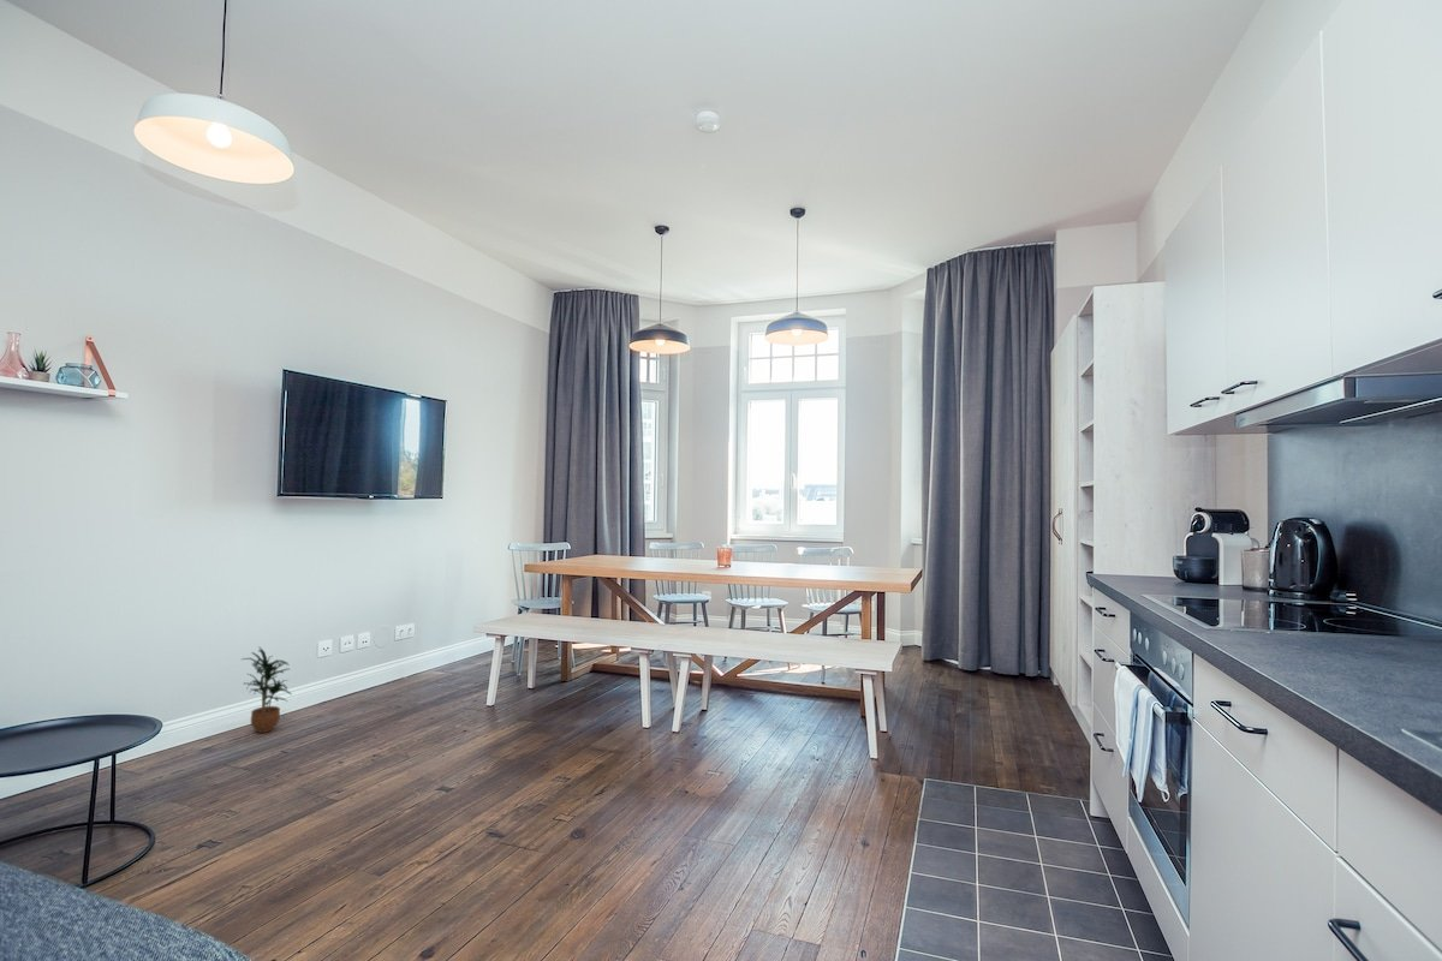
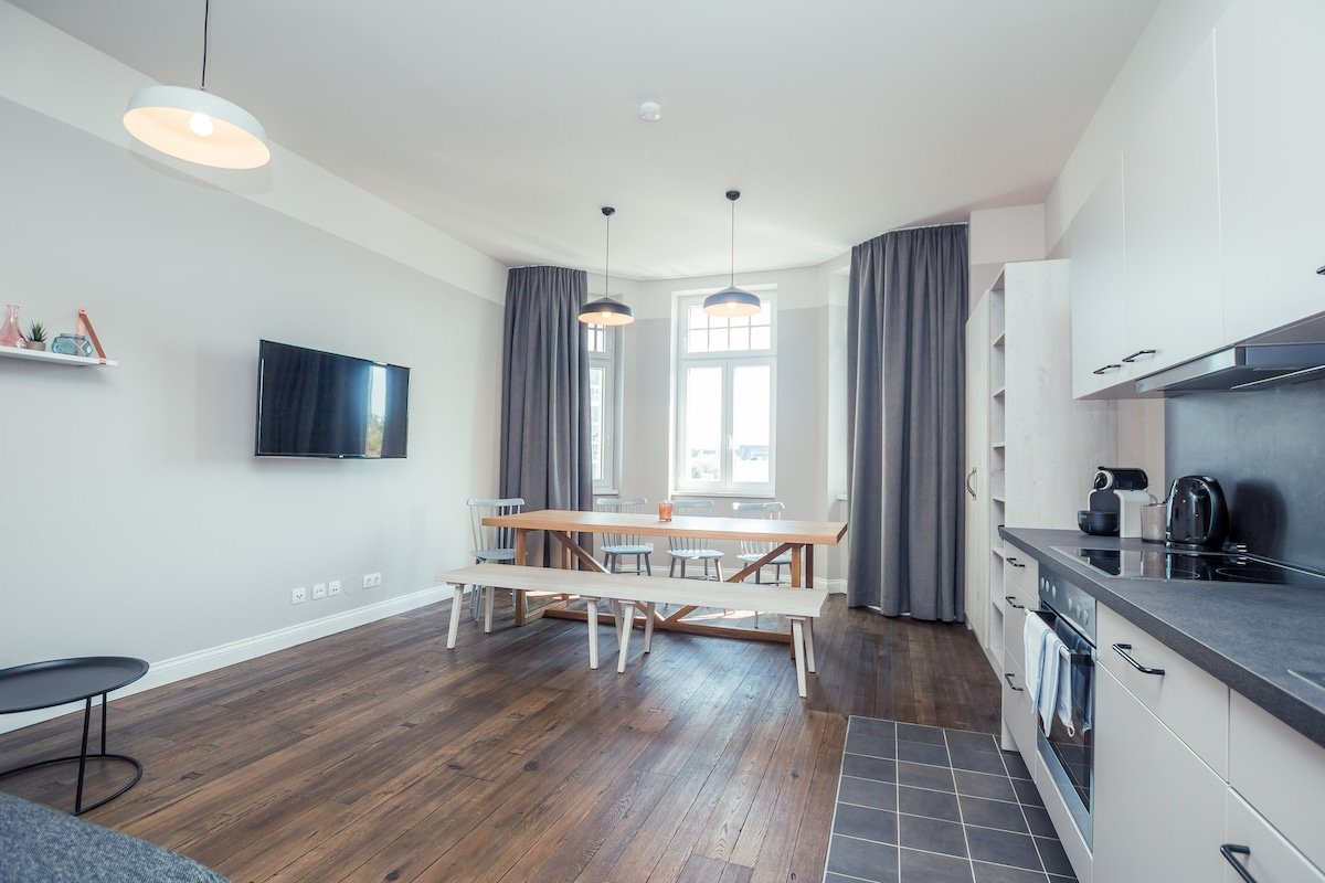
- potted plant (267, 687)
